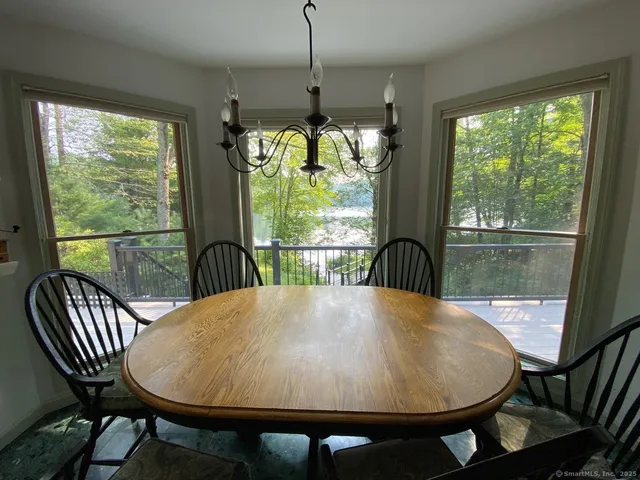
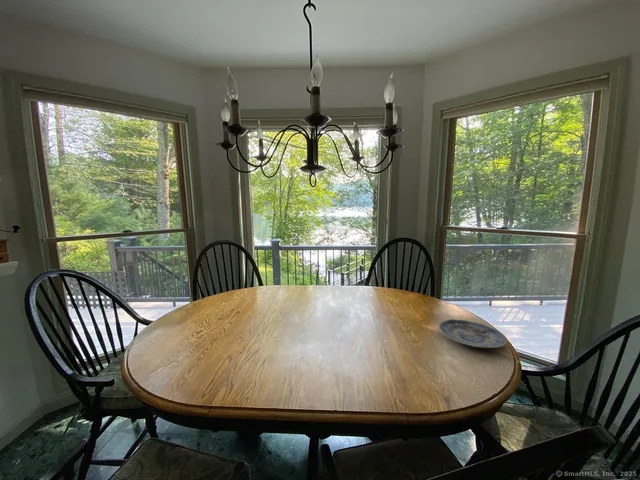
+ plate (470, 334)
